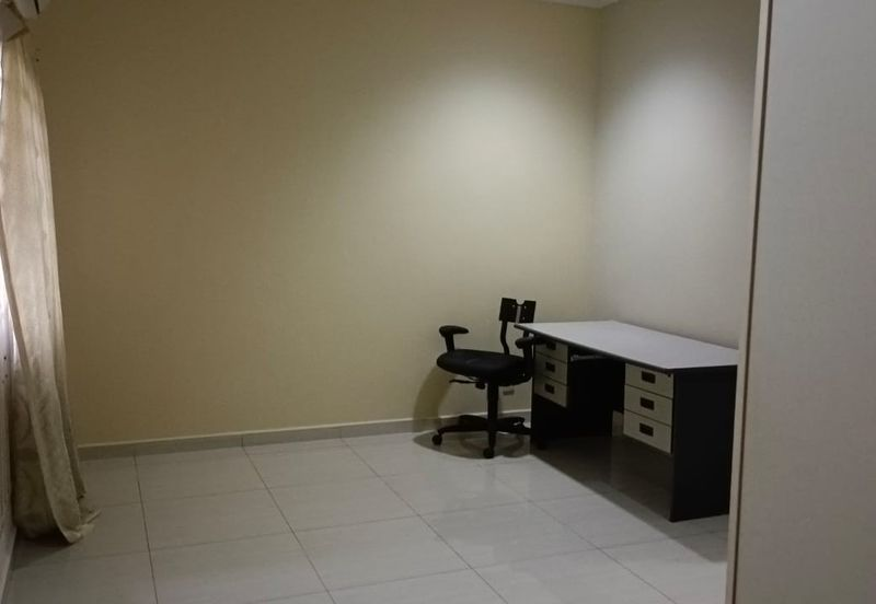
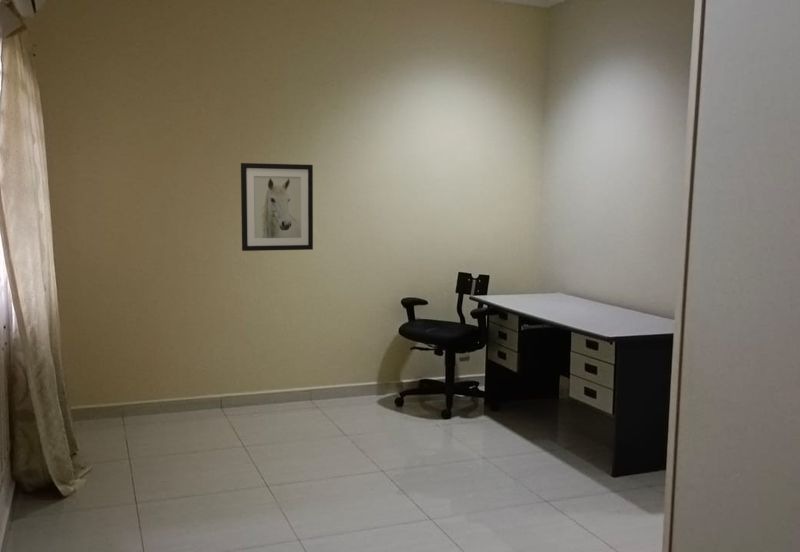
+ wall art (277, 207)
